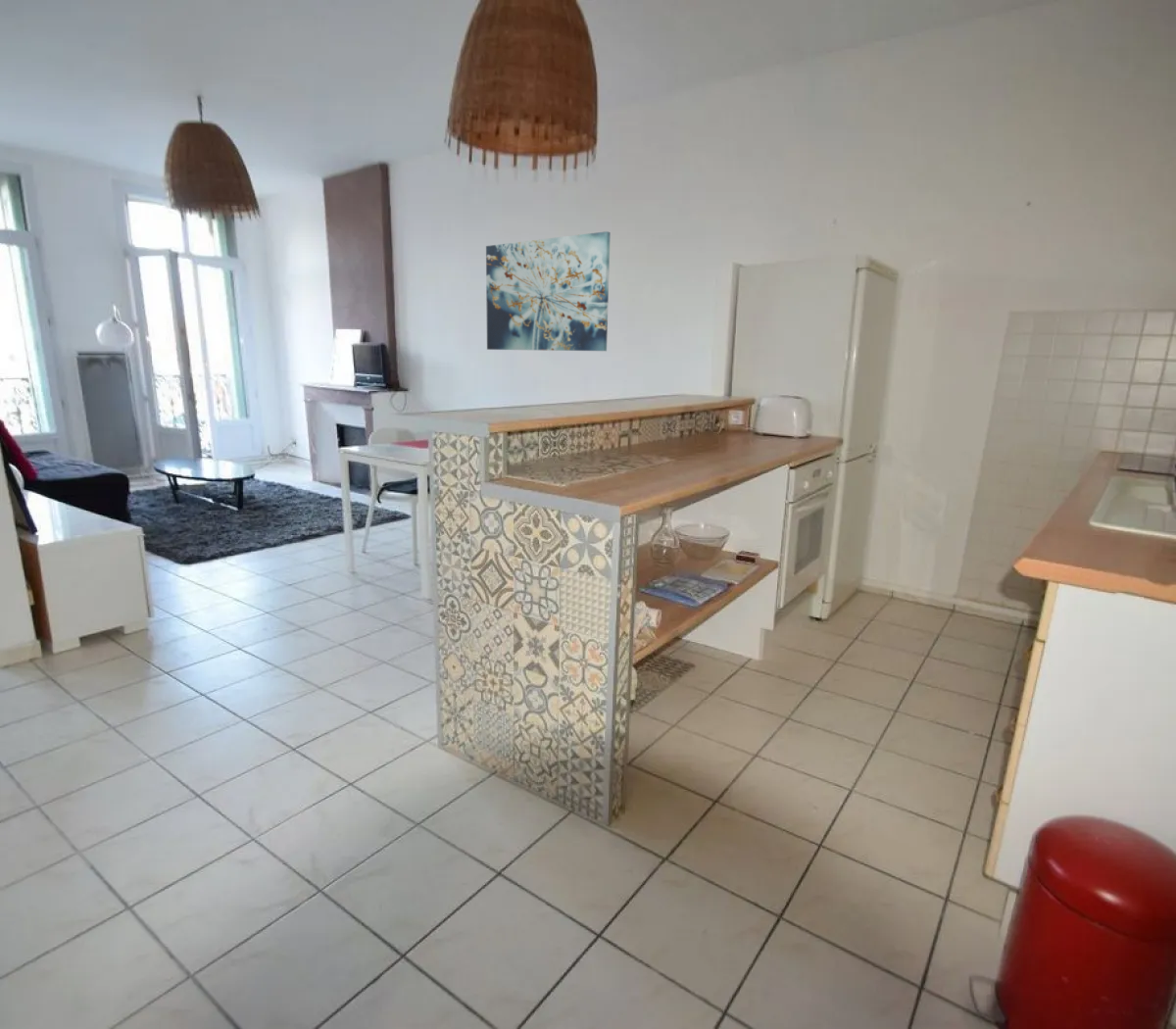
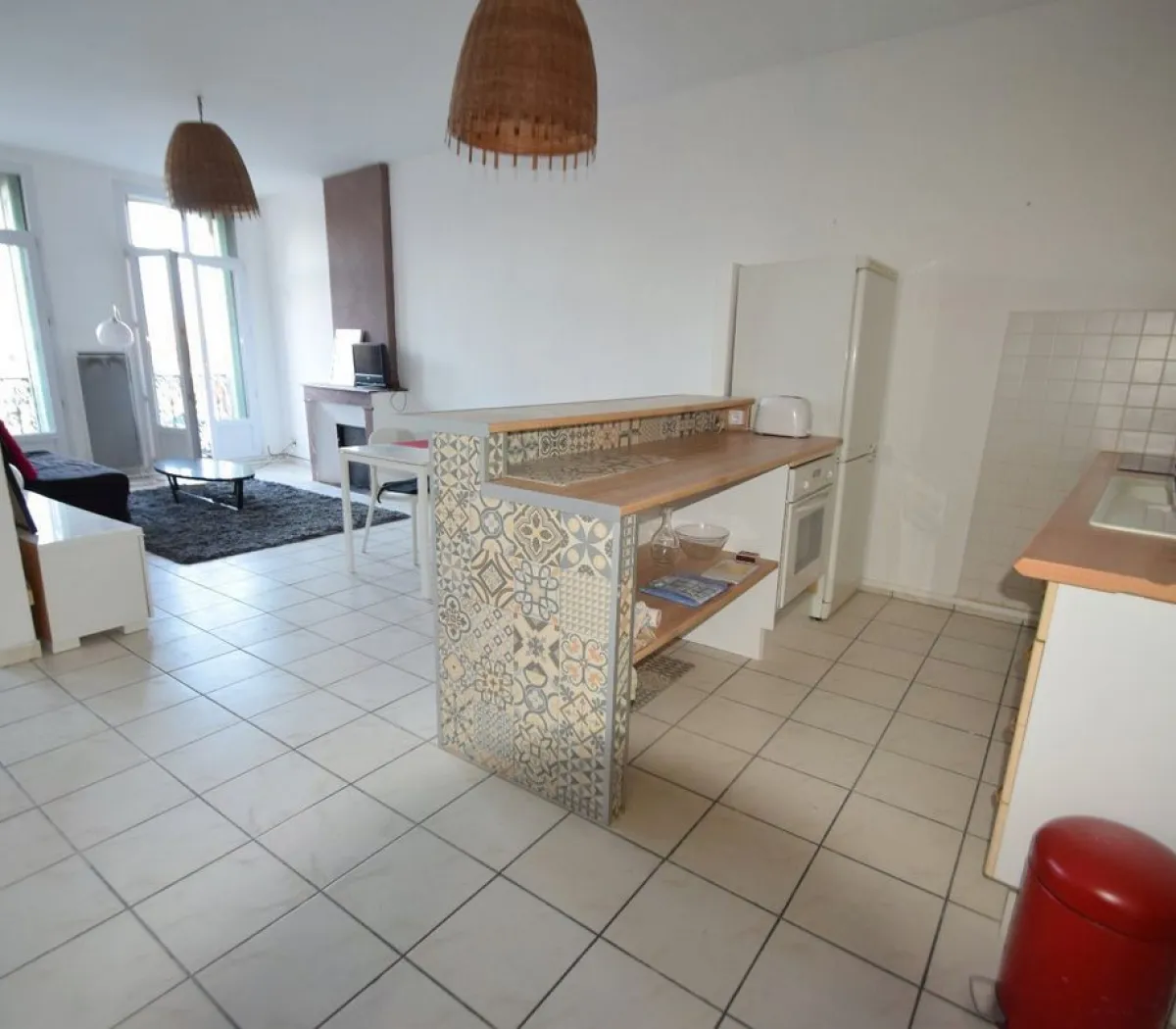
- wall art (543, 295)
